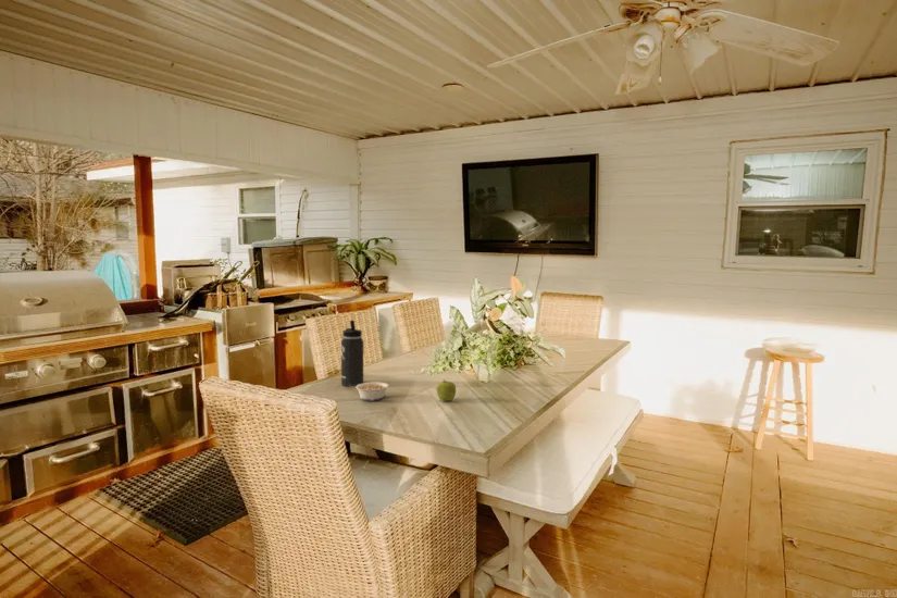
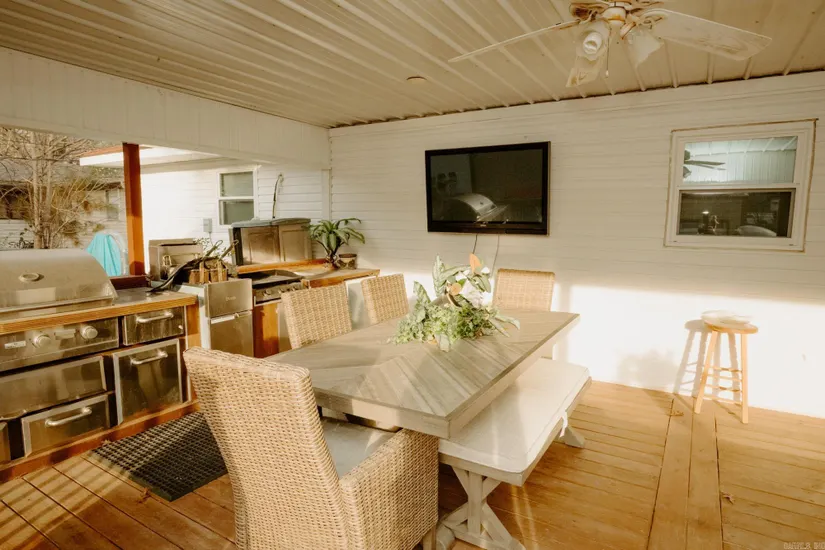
- thermos bottle (351, 351)
- legume (371, 390)
- fruit (446, 389)
